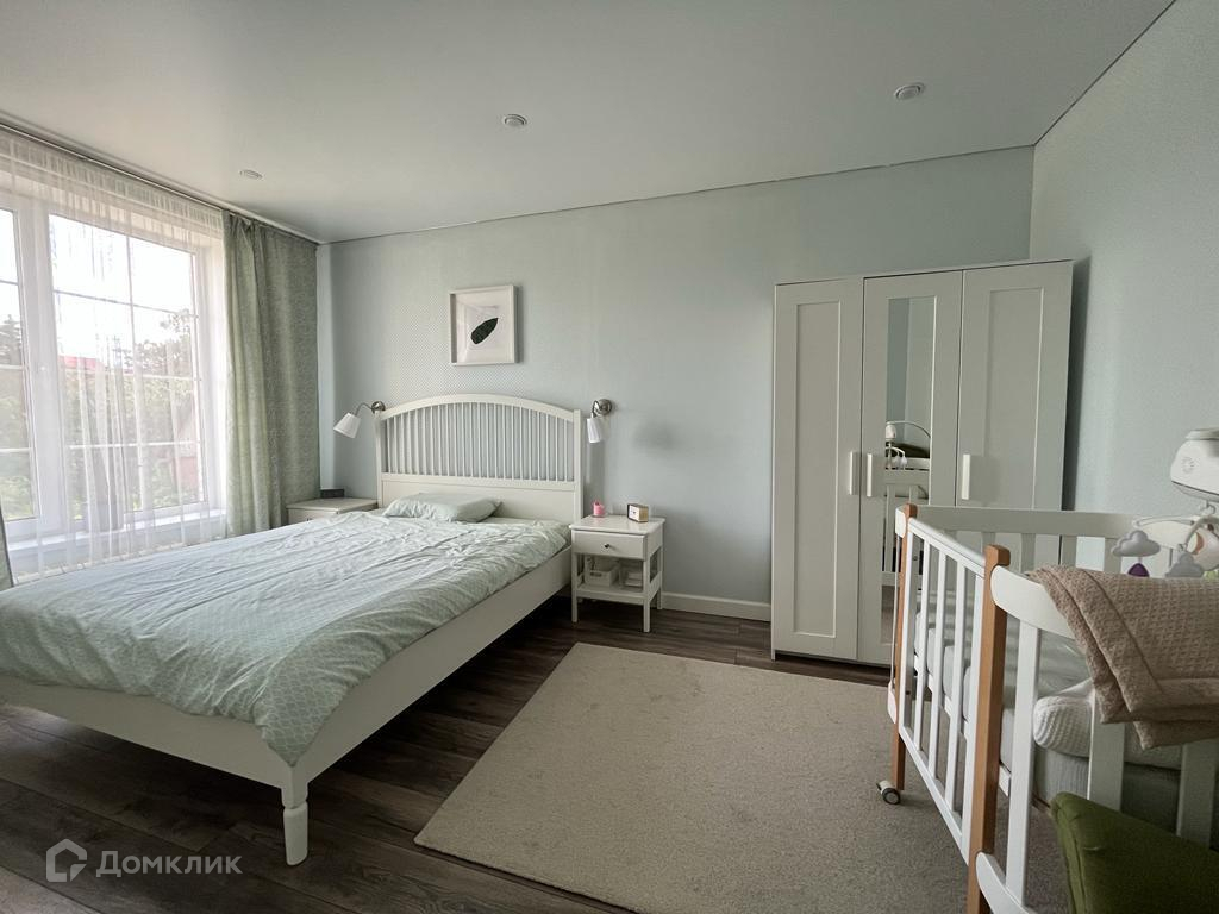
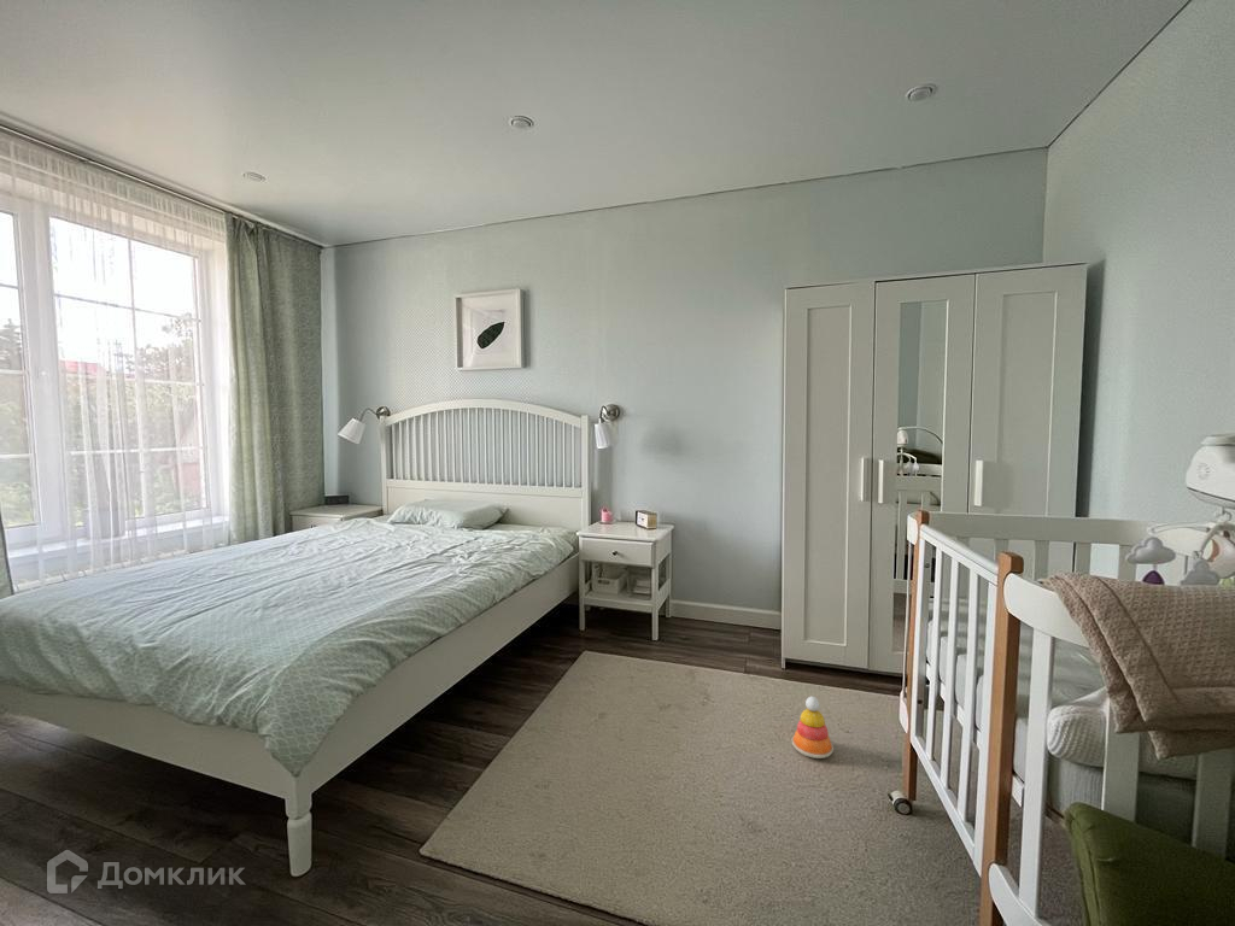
+ stacking toy (813, 723)
